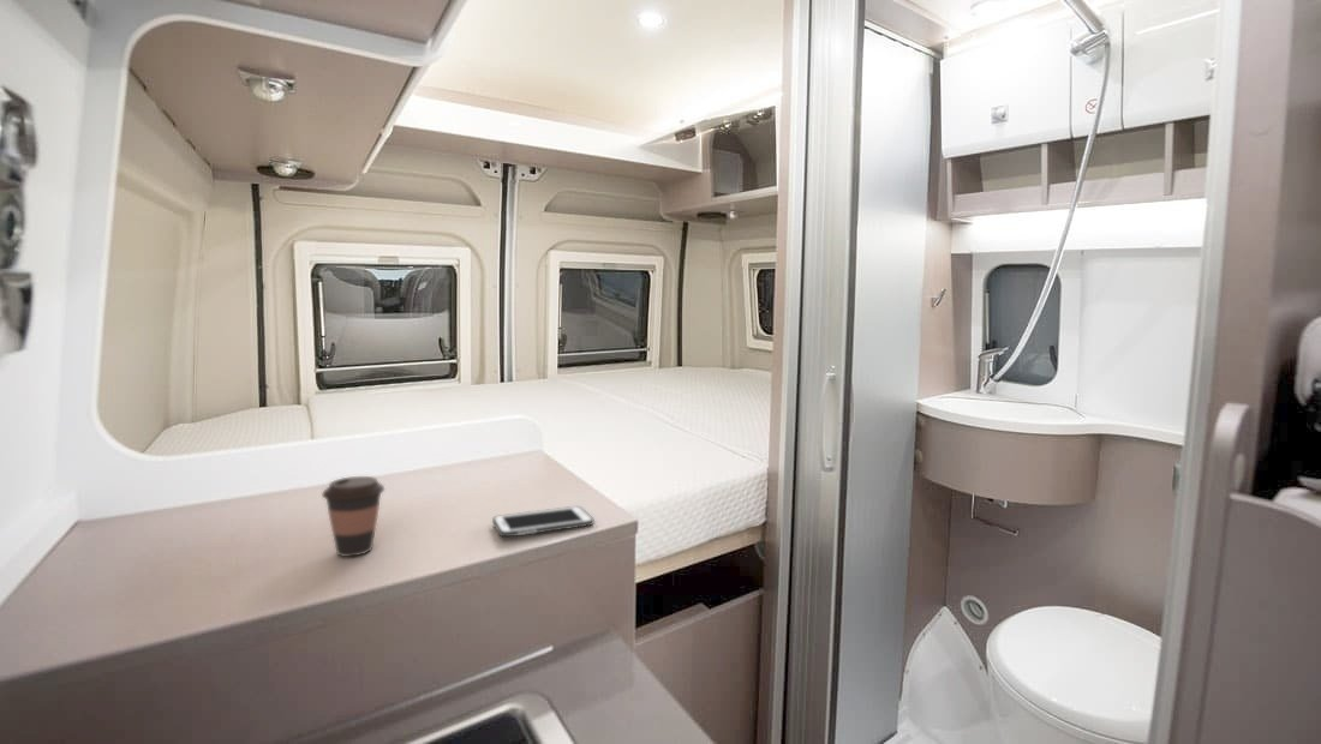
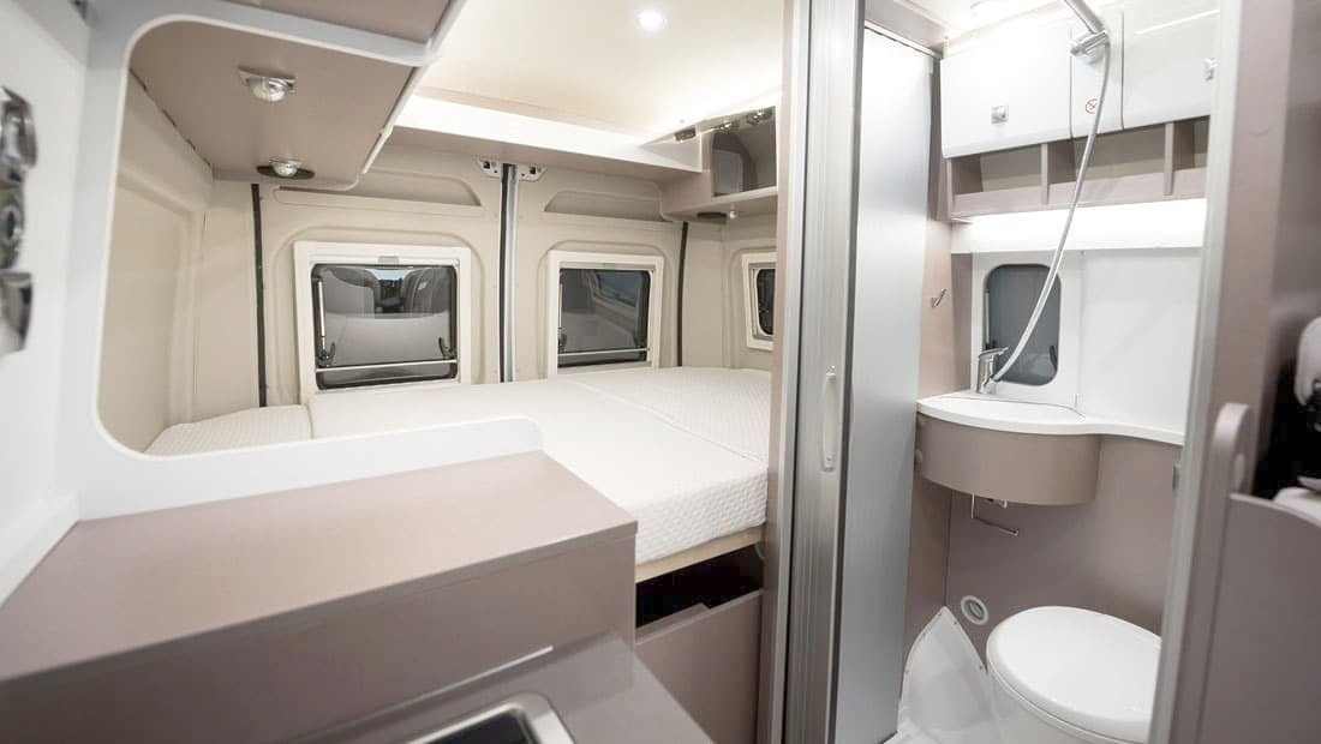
- coffee cup (354, 516)
- cell phone (543, 521)
